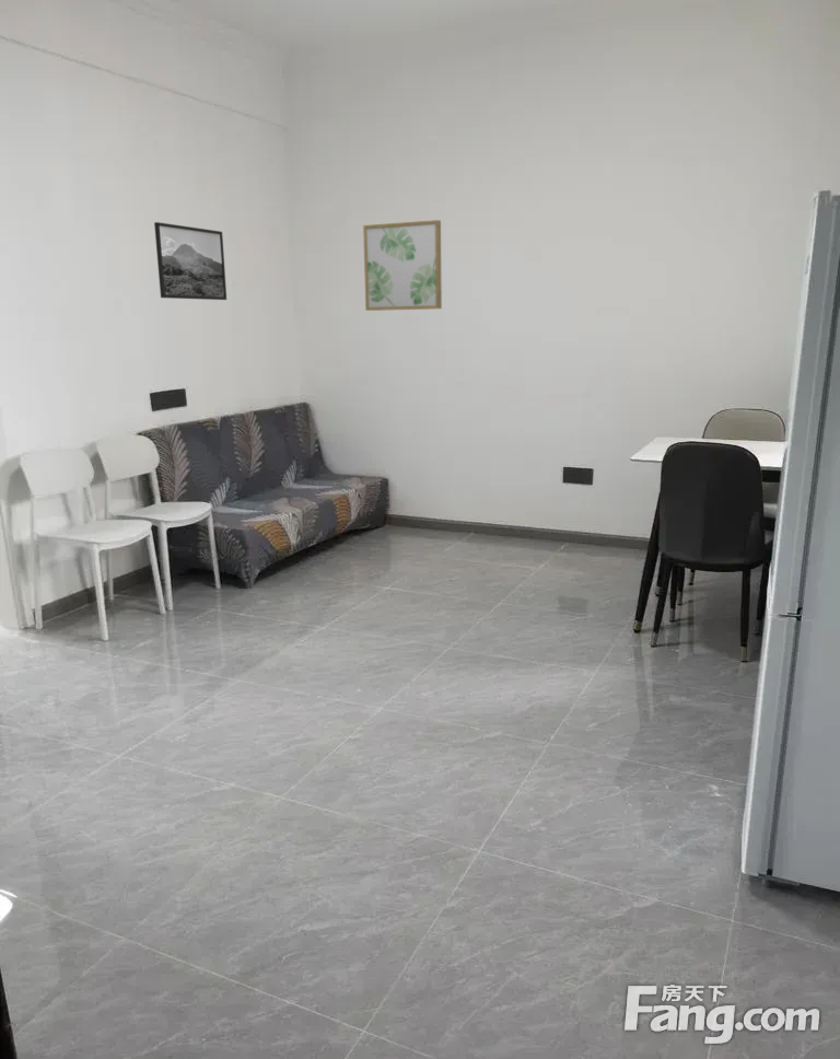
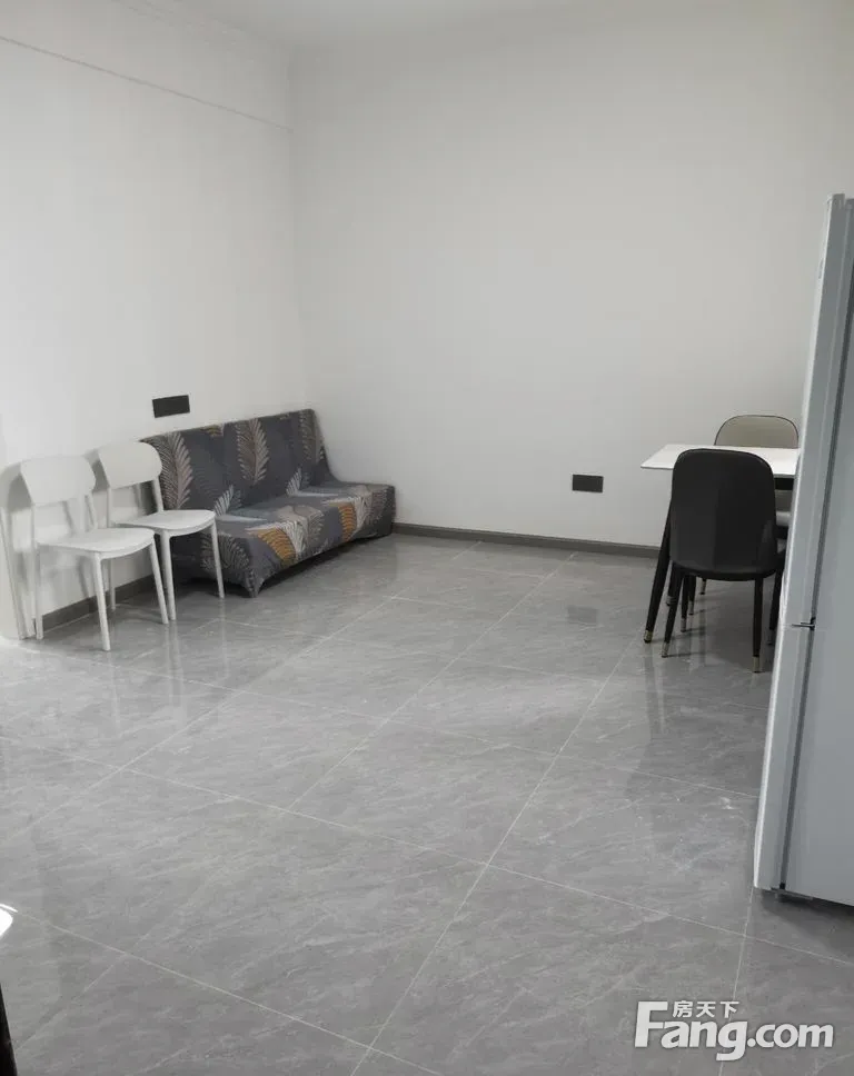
- wall art (401, 266)
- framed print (192, 263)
